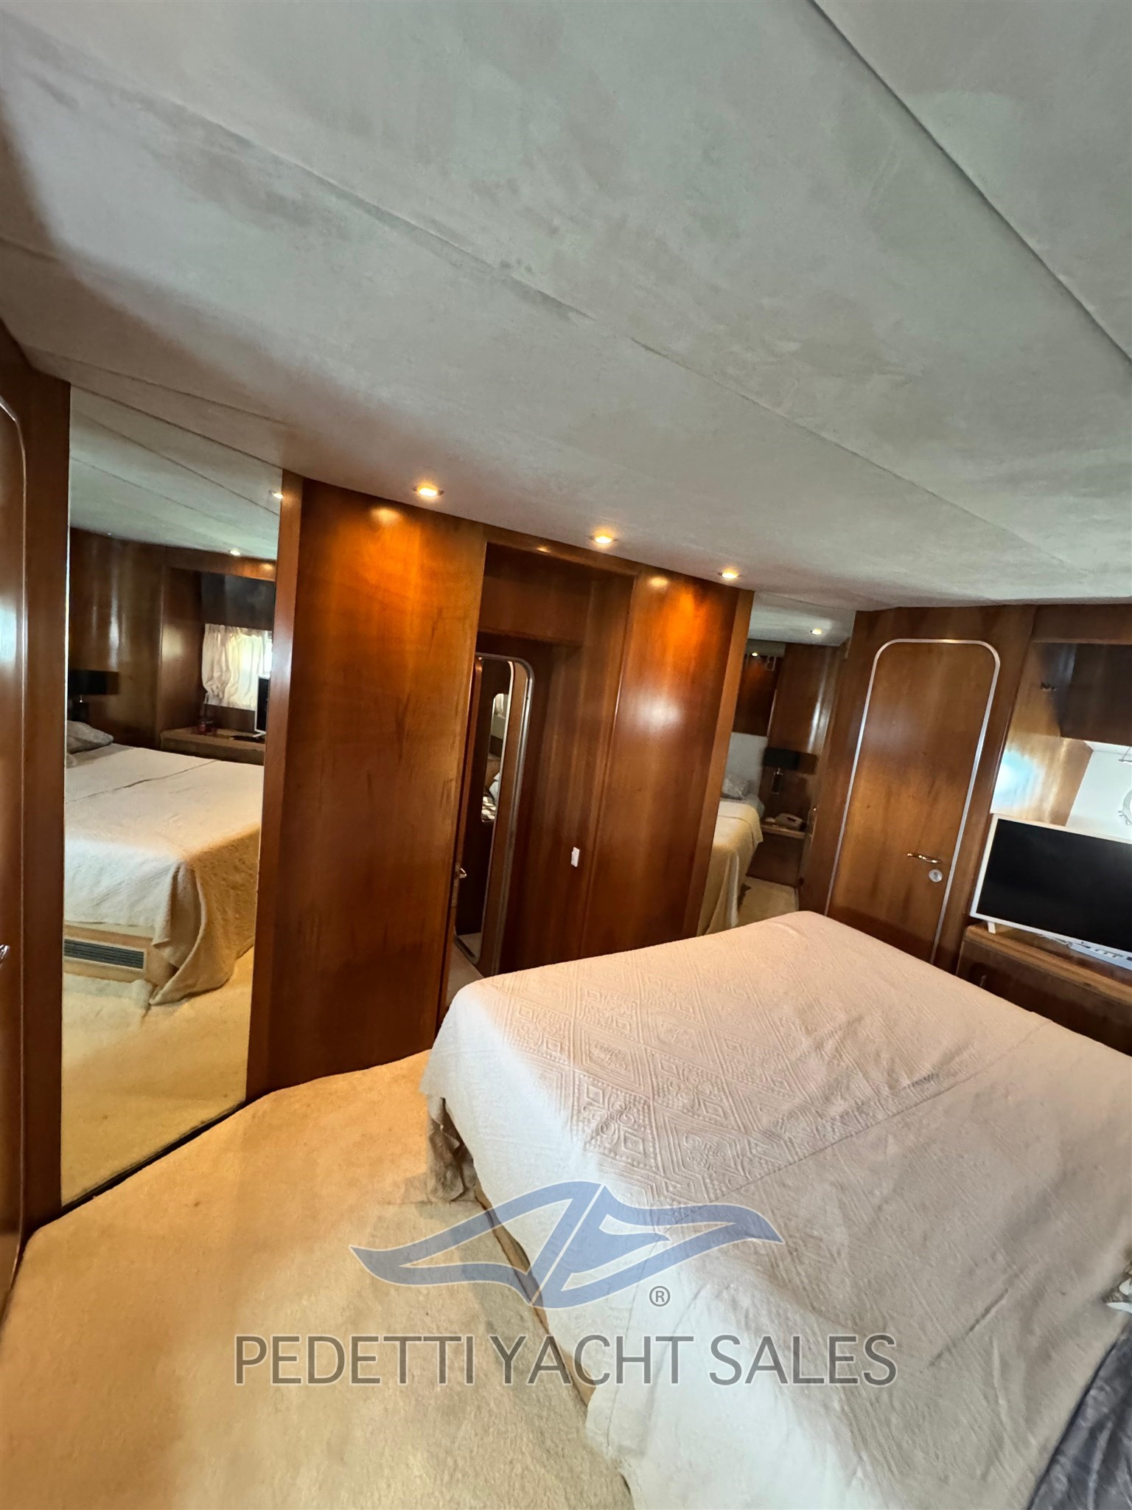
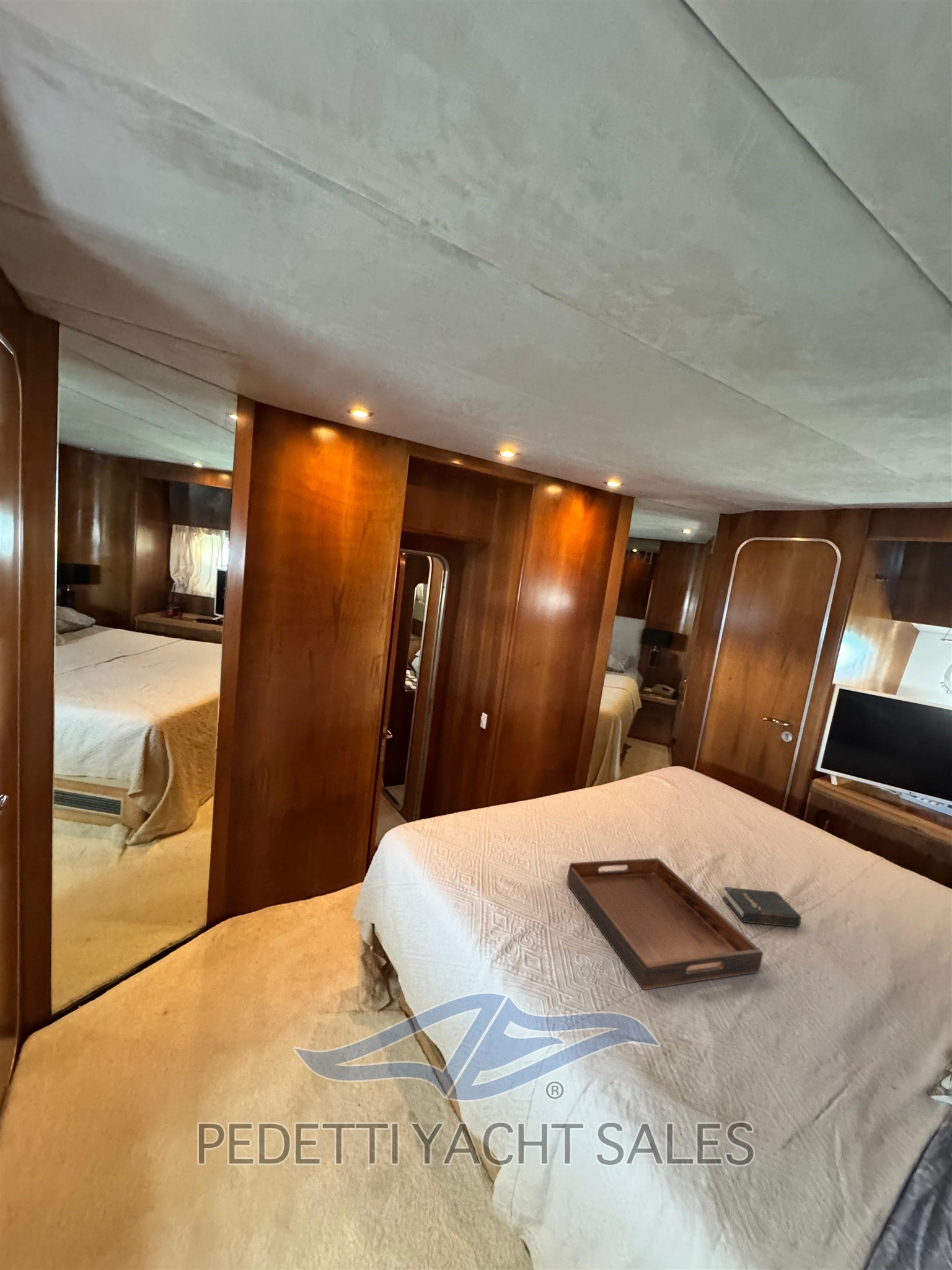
+ hardback book (760, 907)
+ serving tray (652, 912)
